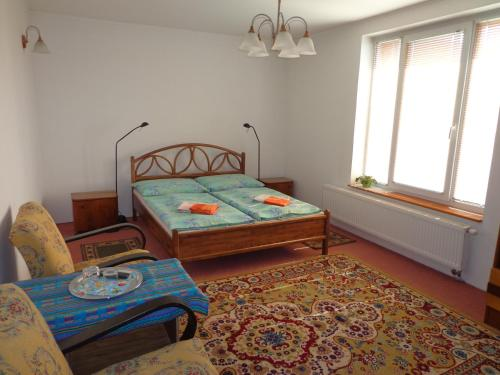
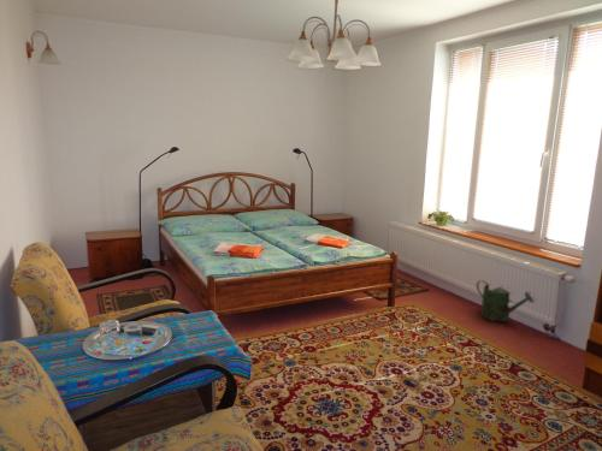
+ watering can (502, 301)
